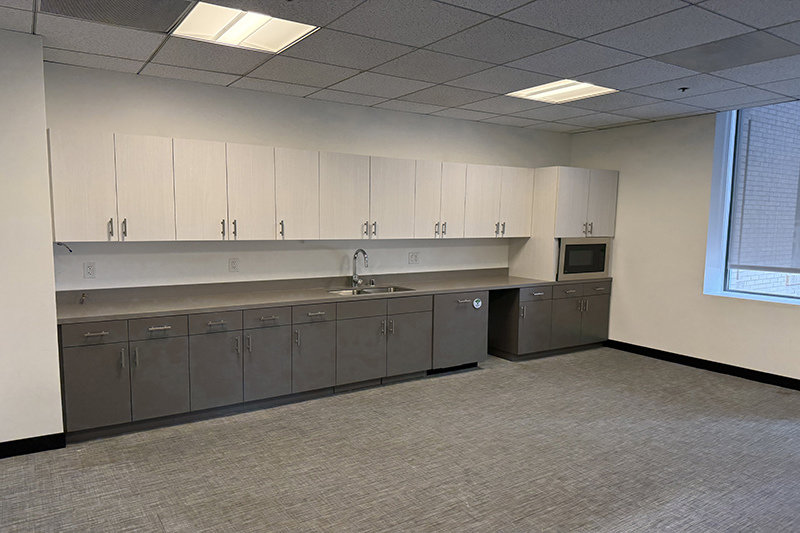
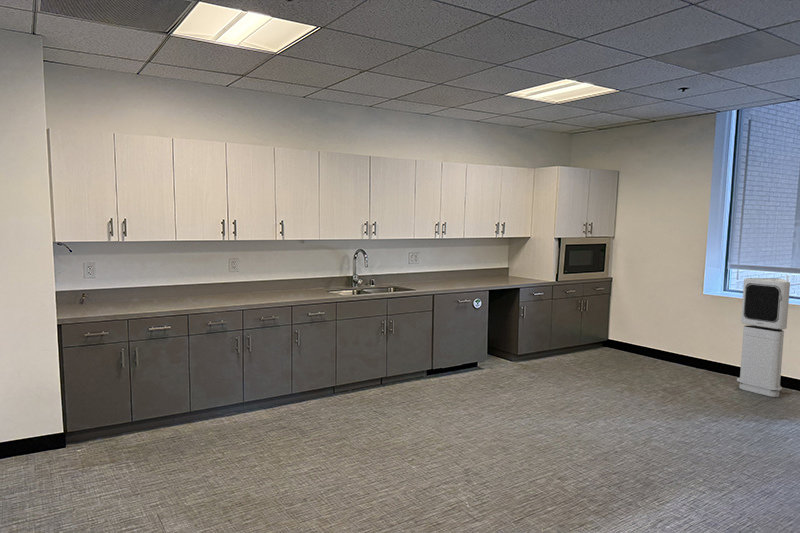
+ air purifier (767, 335)
